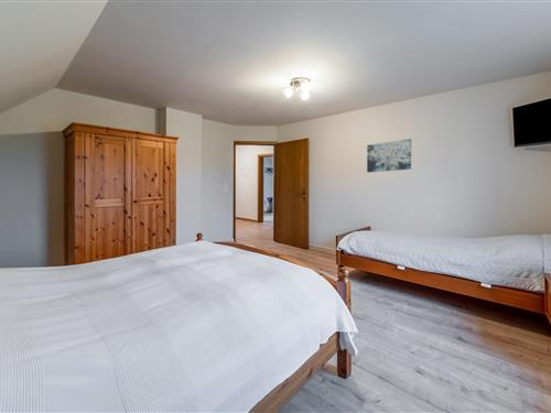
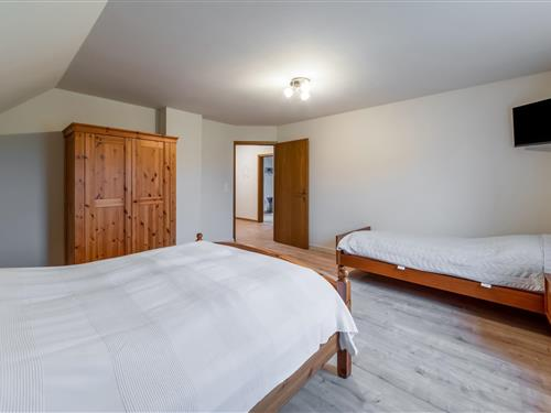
- wall art (388, 156)
